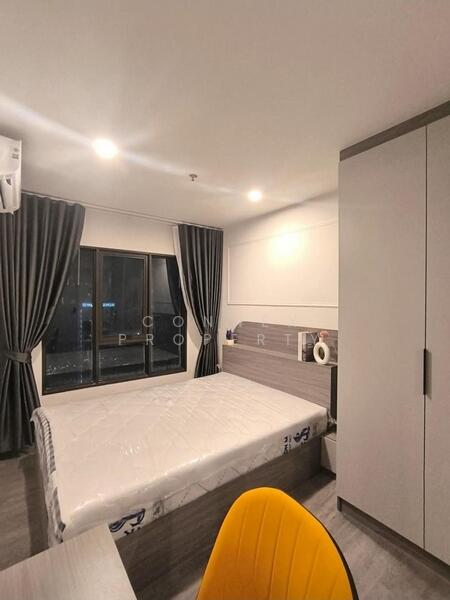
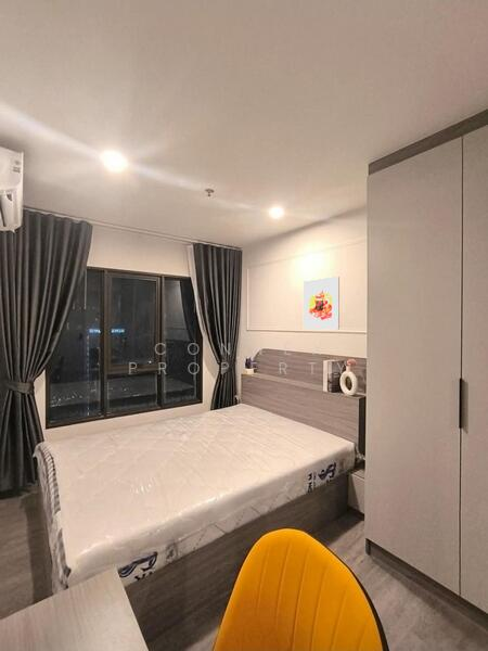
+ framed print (320, 304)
